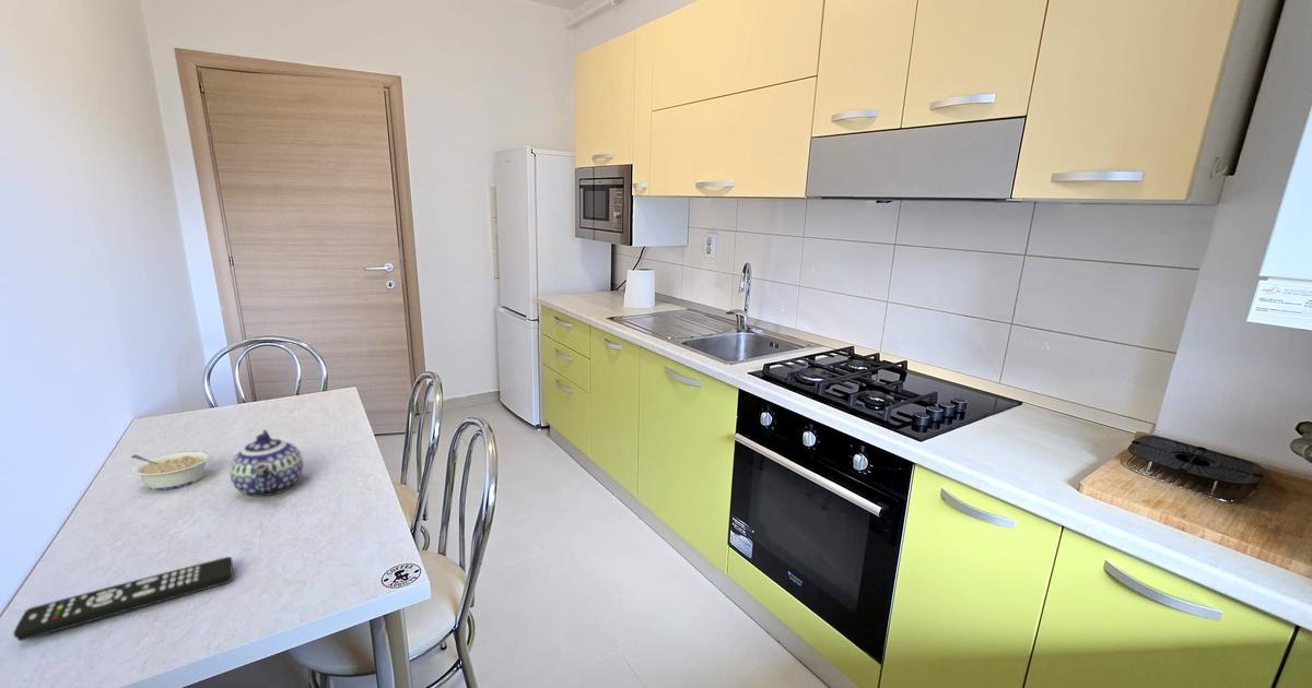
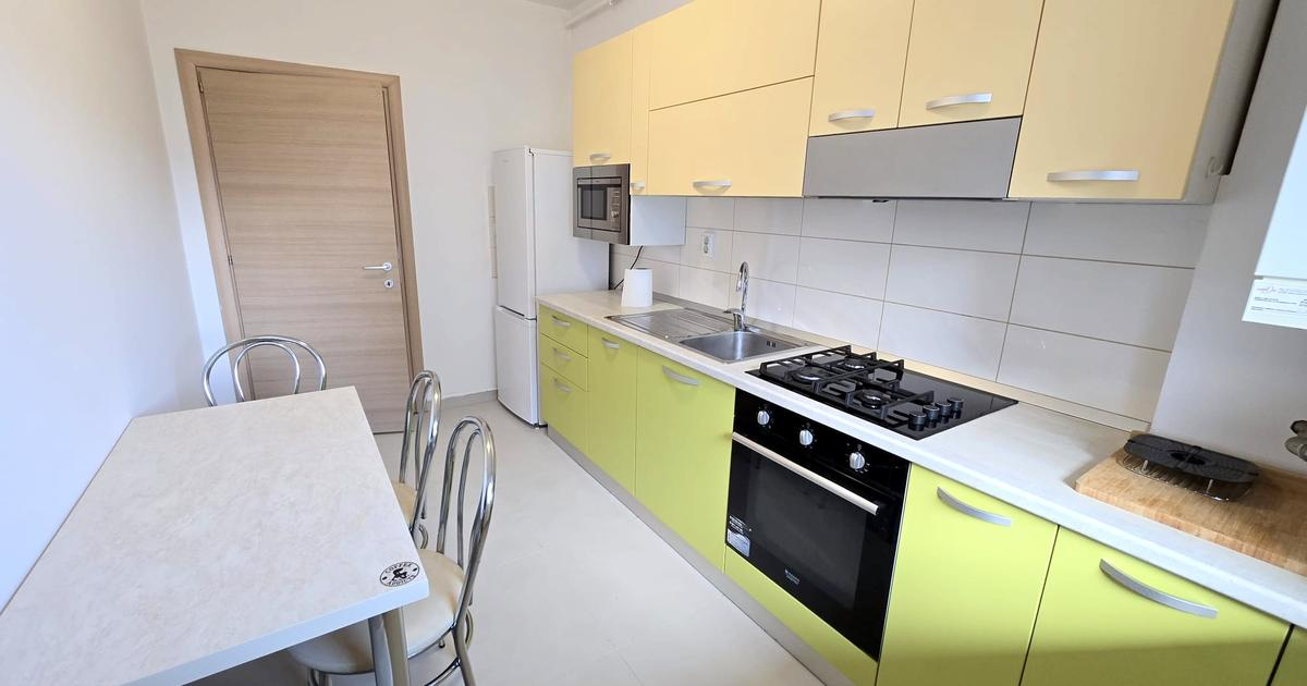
- legume (171, 470)
- teapot (266, 460)
- remote control (134, 595)
